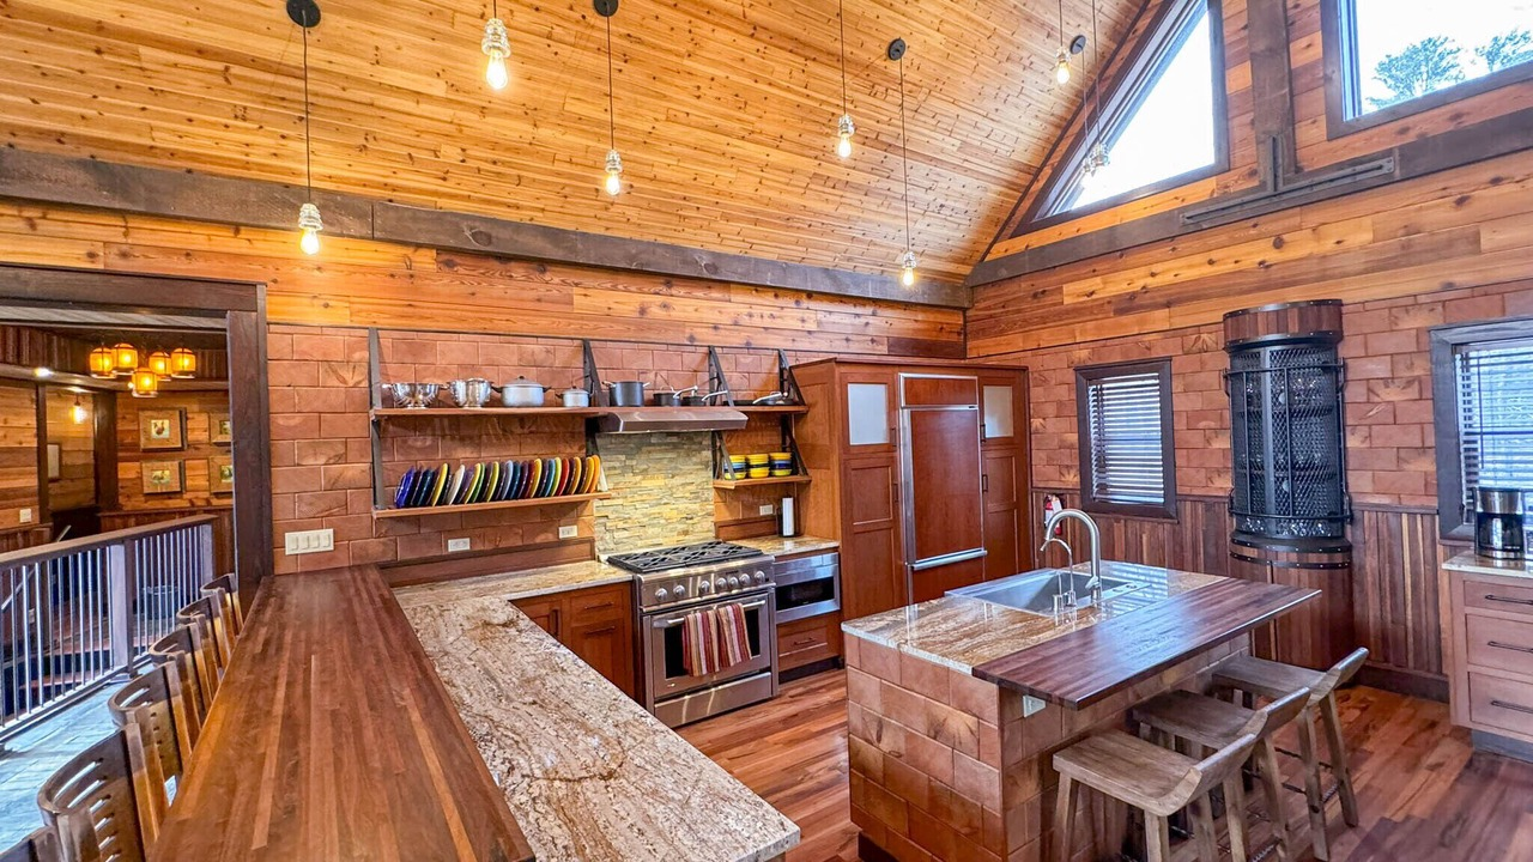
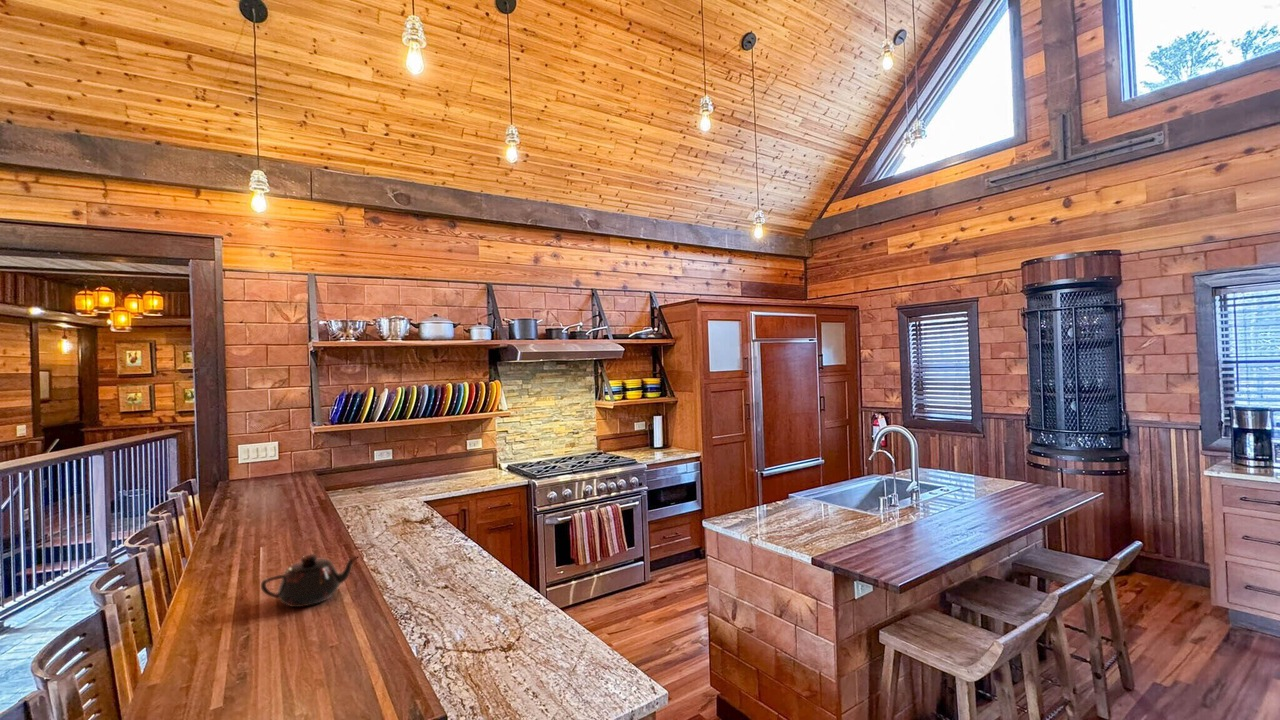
+ teapot (312, 576)
